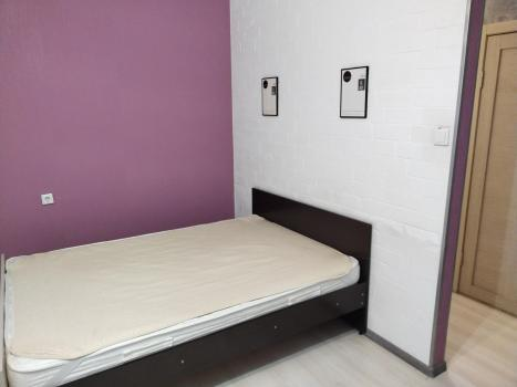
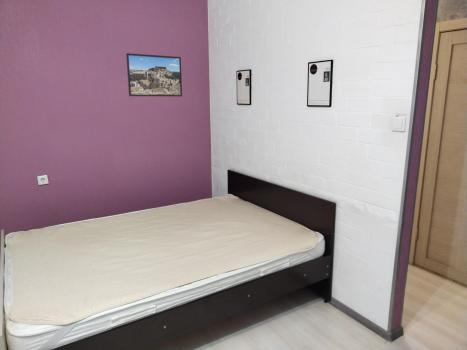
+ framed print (155, 76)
